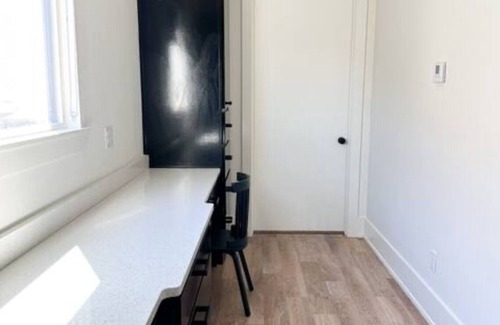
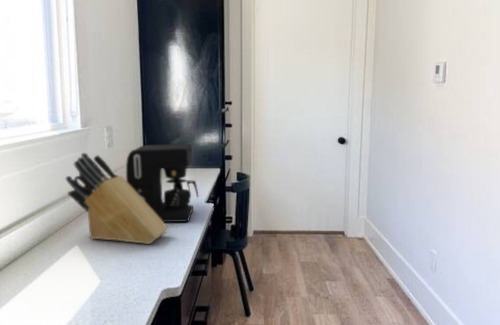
+ knife block (116, 195)
+ coffee maker (166, 182)
